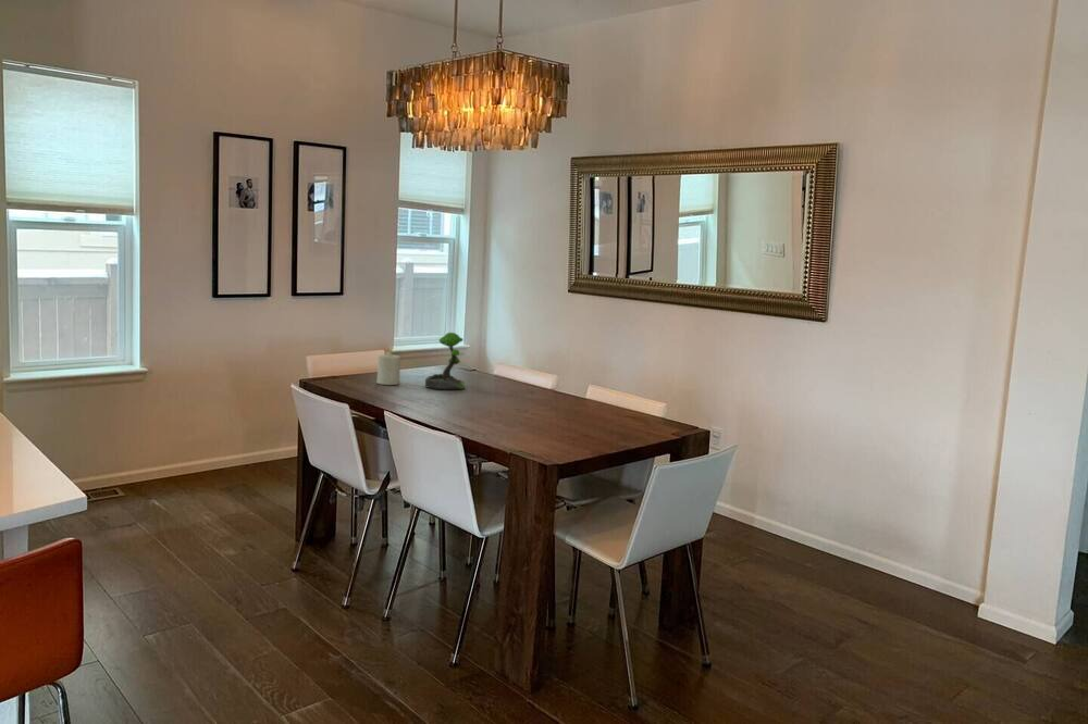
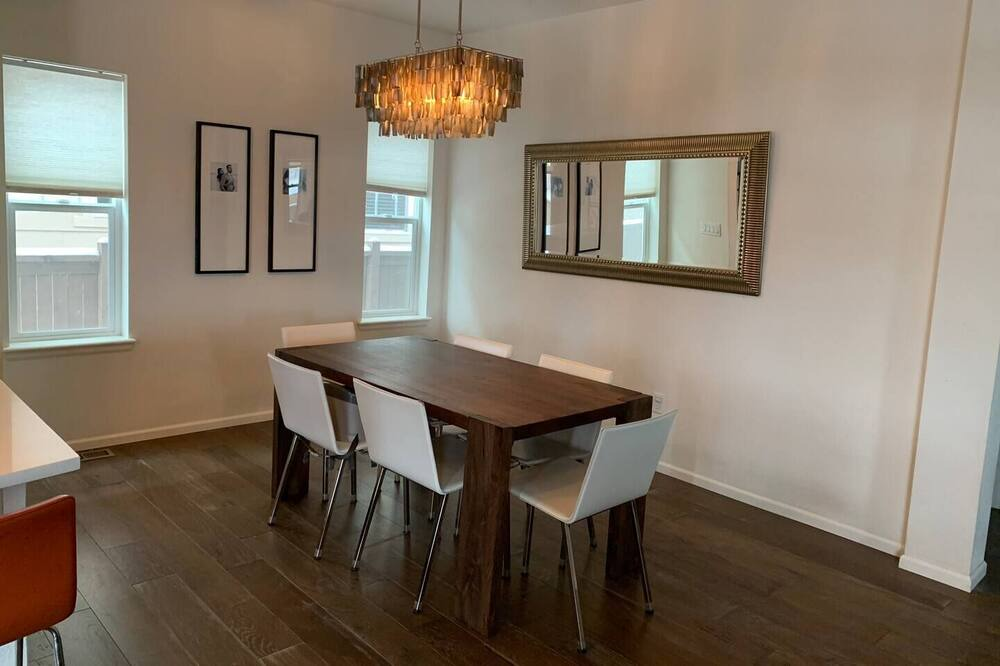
- plant (448, 361)
- candle (388, 366)
